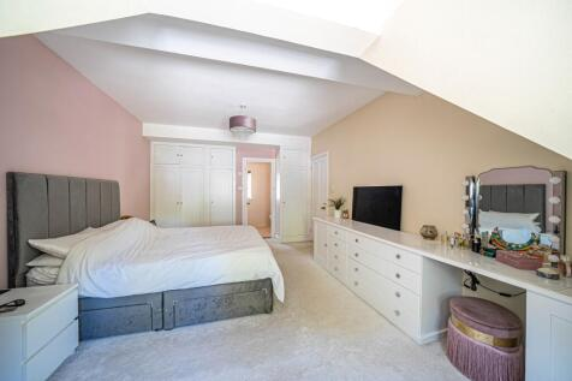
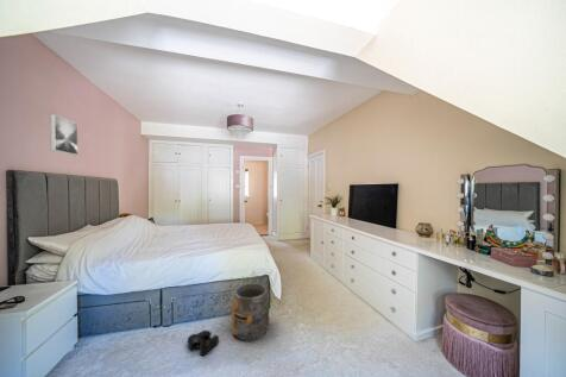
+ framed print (64, 136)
+ bucket (251, 309)
+ boots (201, 337)
